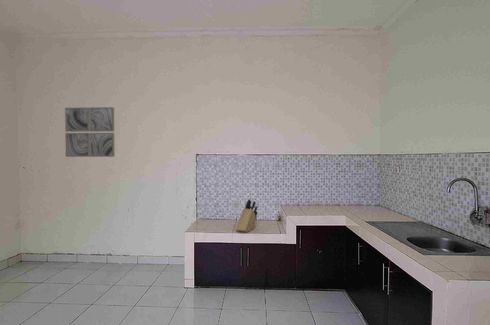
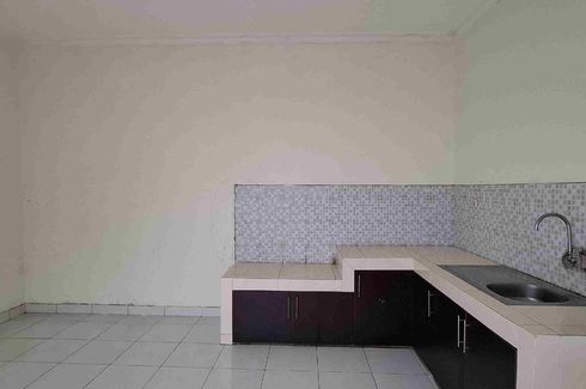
- wall art (89, 131)
- knife block (247, 215)
